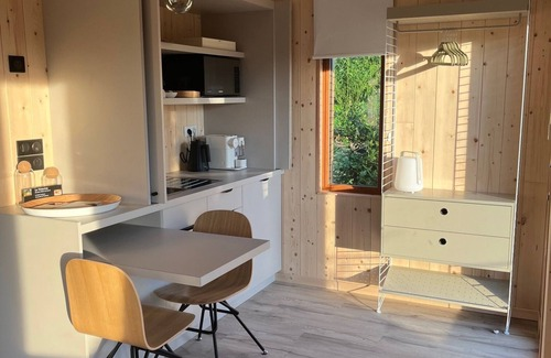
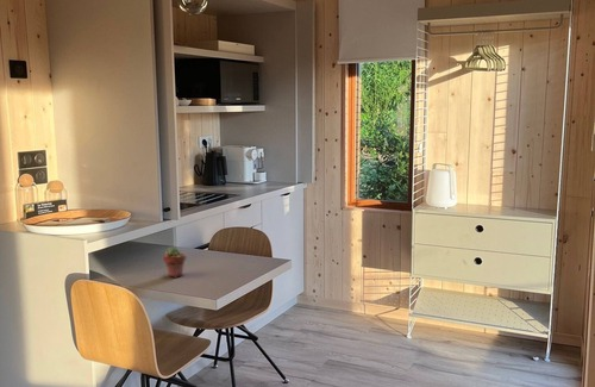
+ potted succulent (175, 261)
